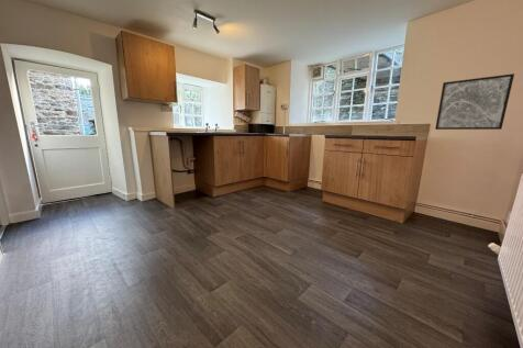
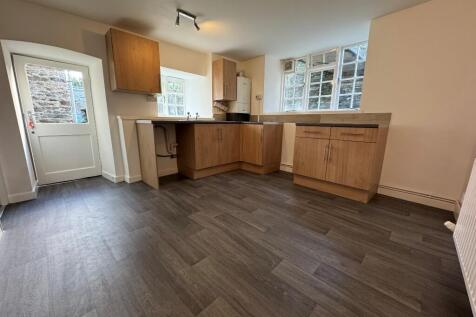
- wall art (470, 104)
